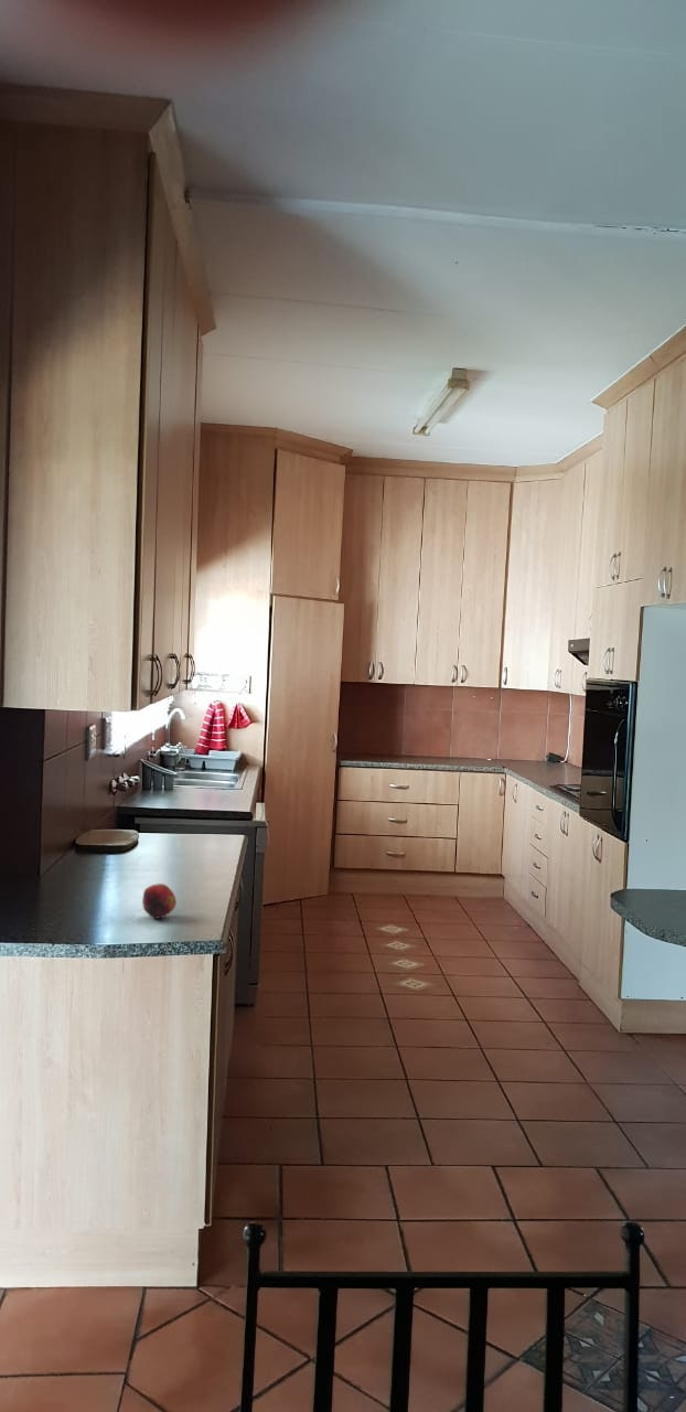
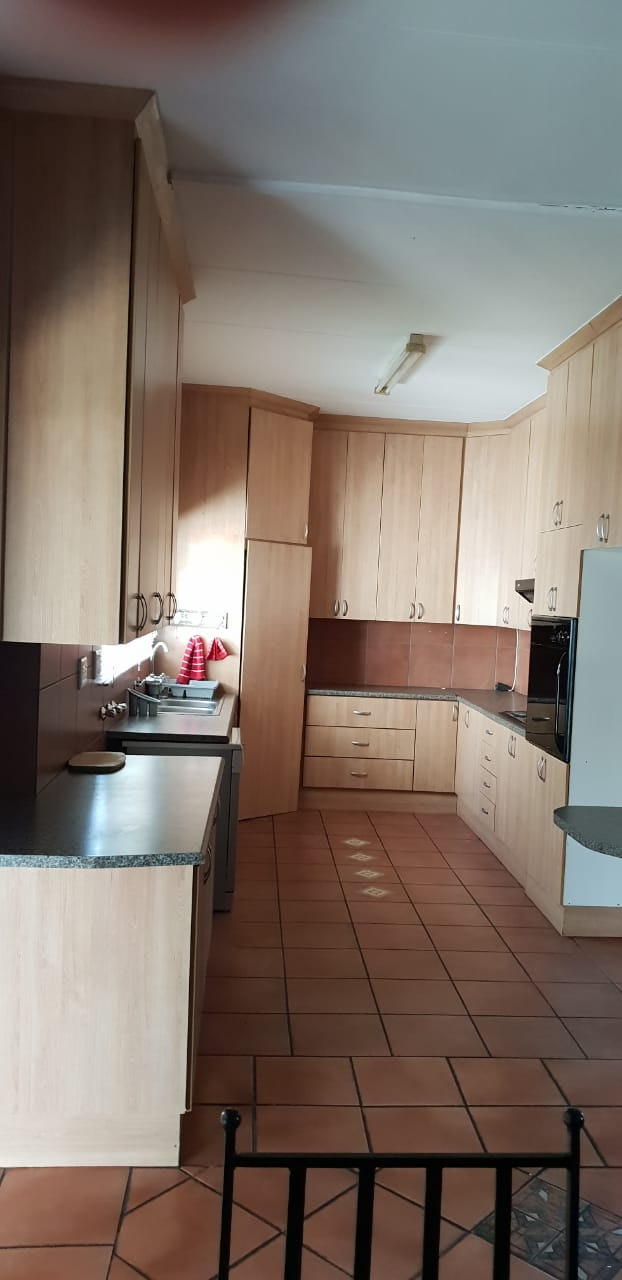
- fruit (159, 901)
